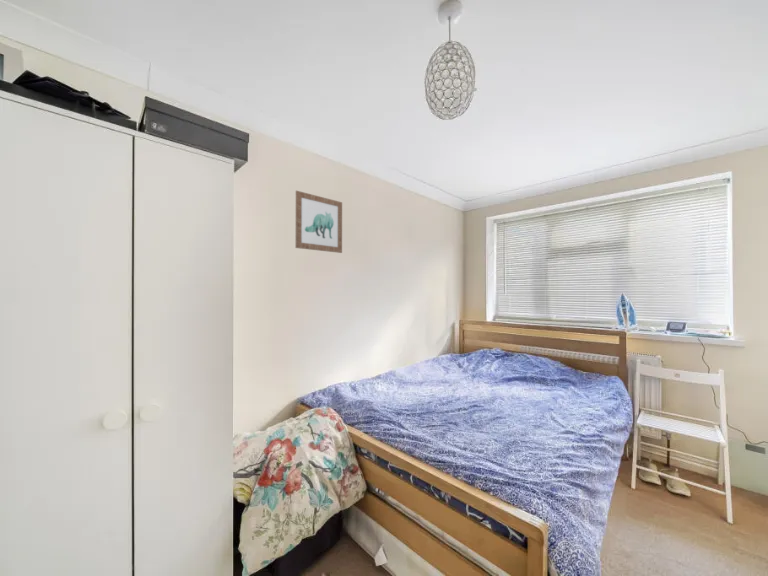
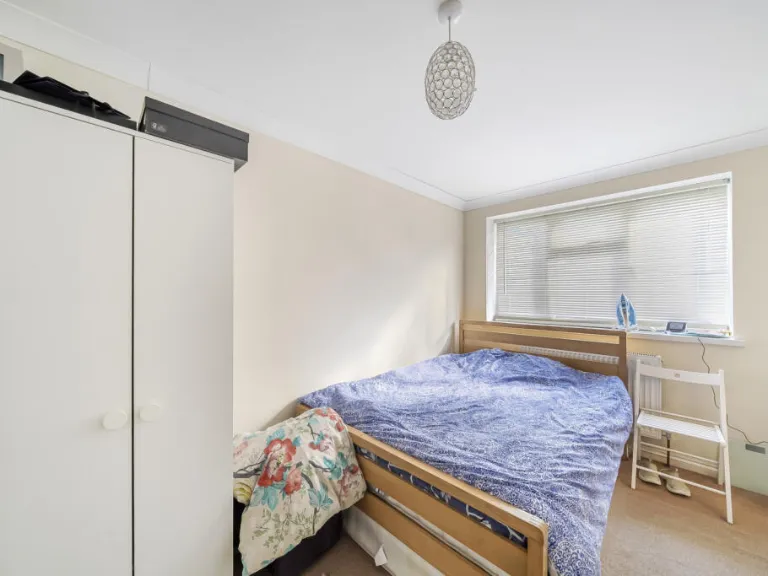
- wall art (320, 223)
